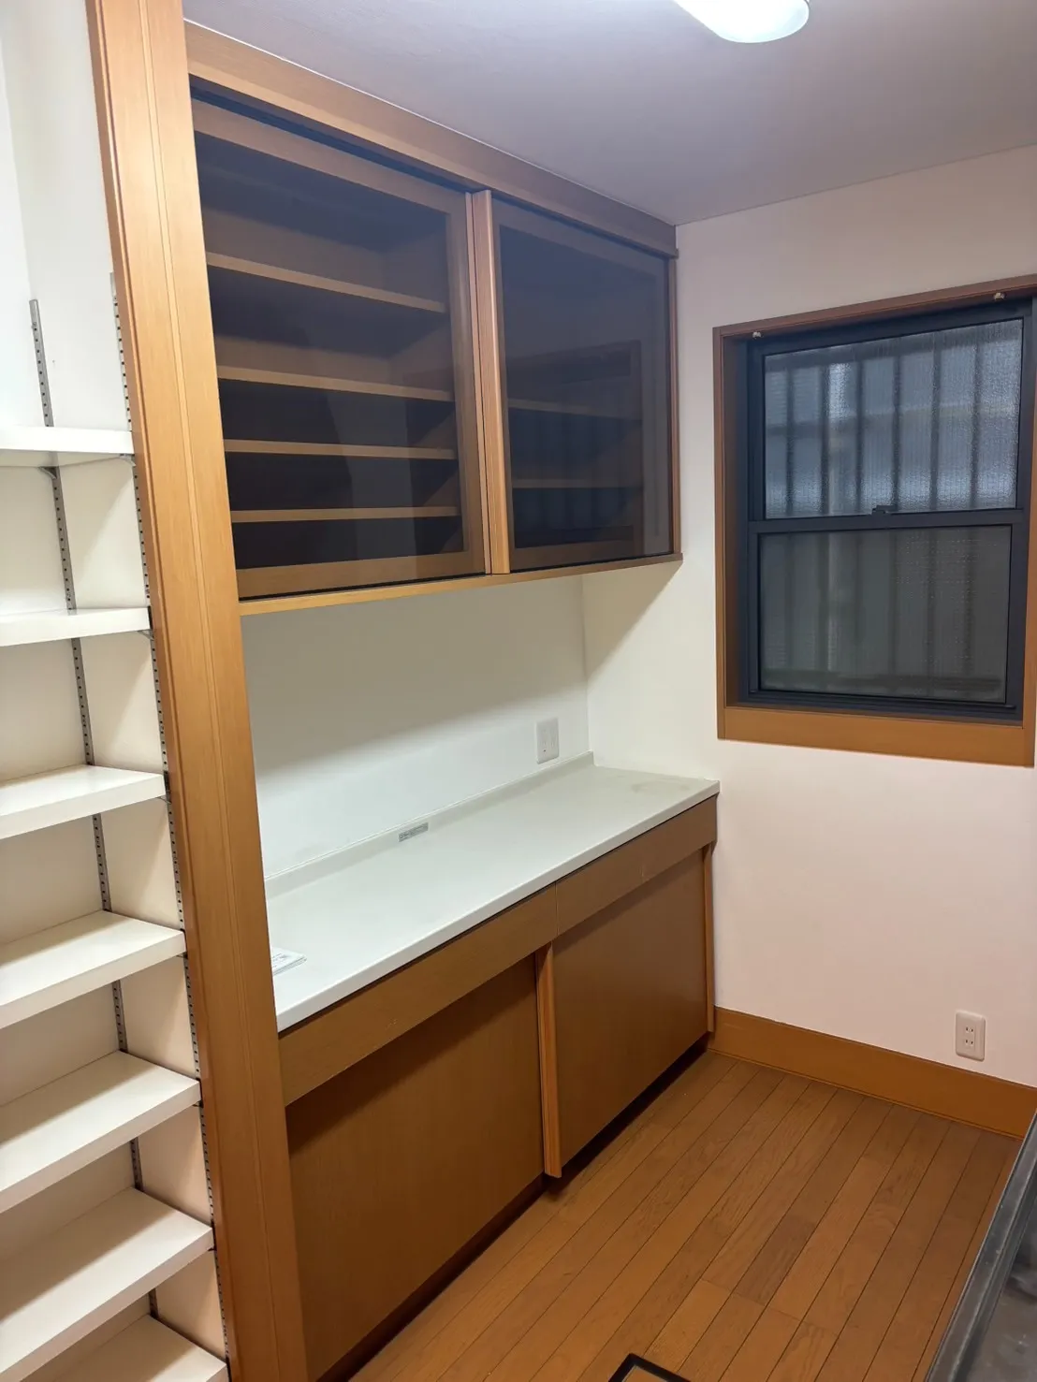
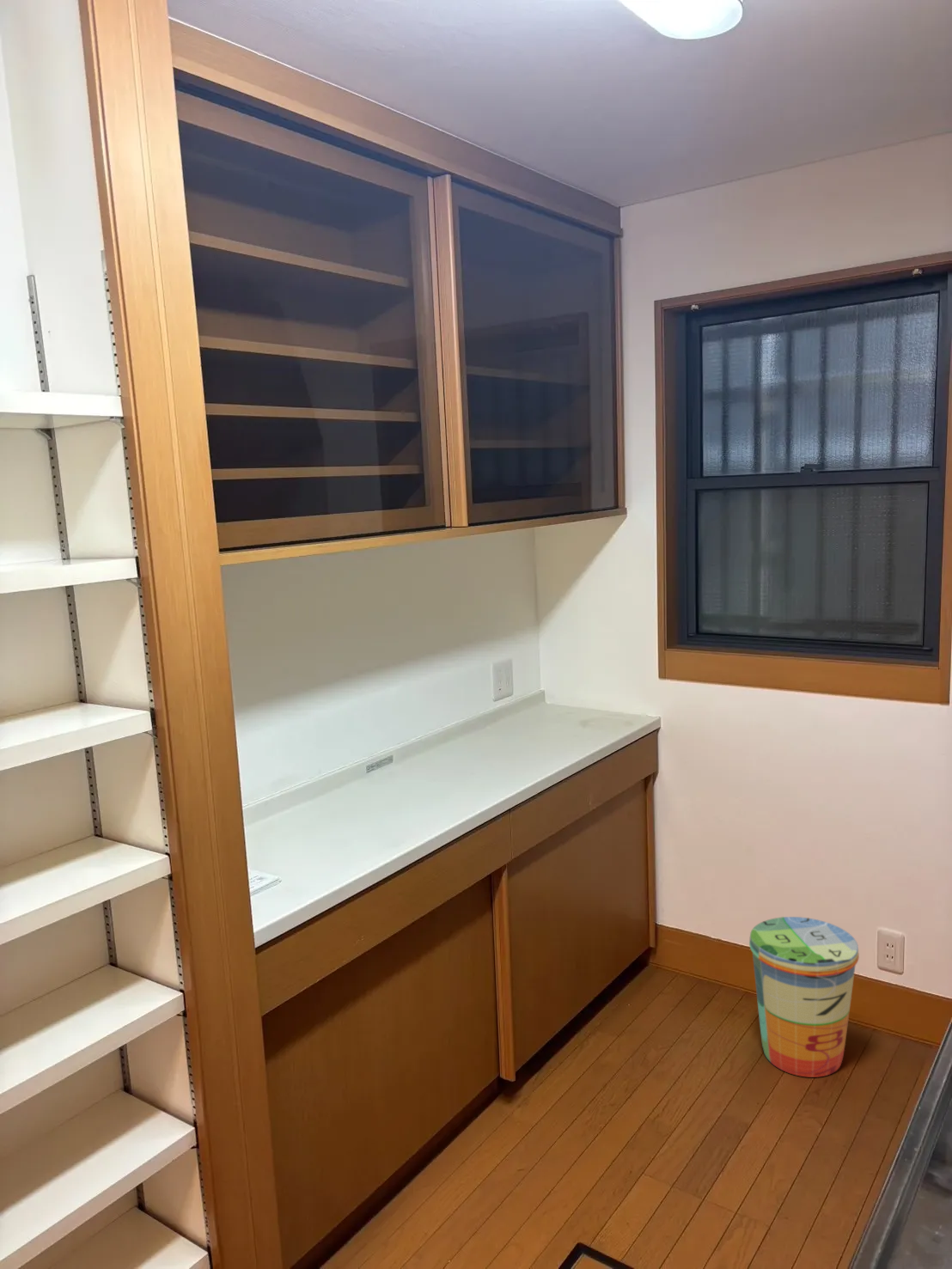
+ trash can (802, 996)
